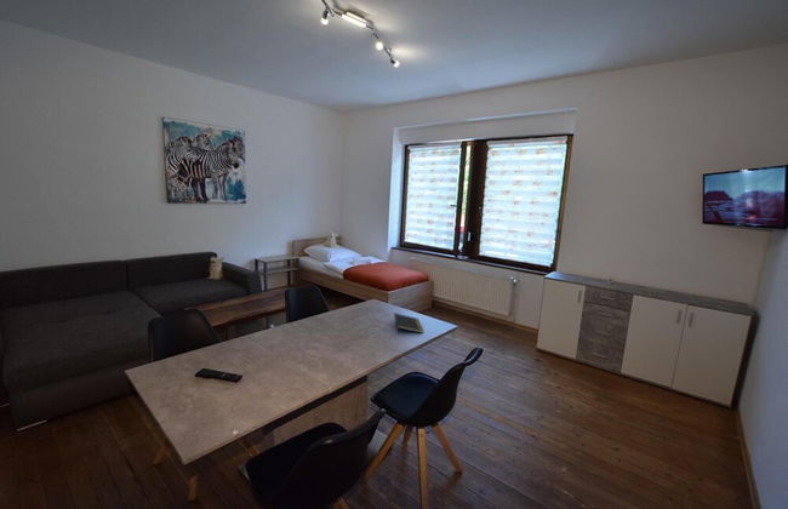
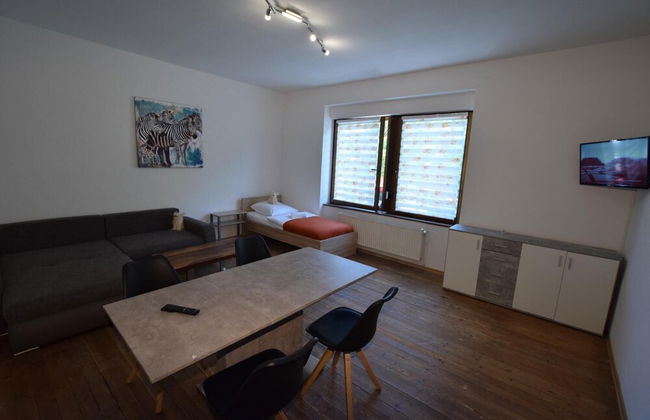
- notepad (407, 322)
